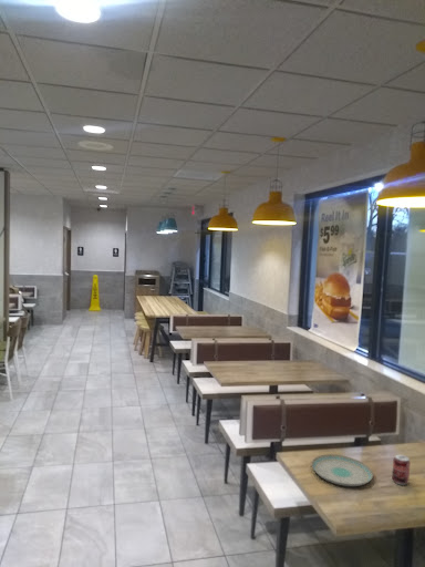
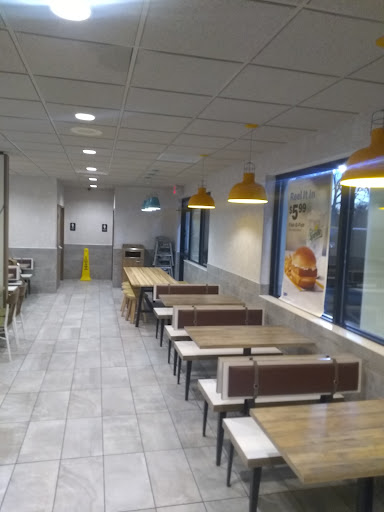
- beverage can (401, 468)
- plate (341, 470)
